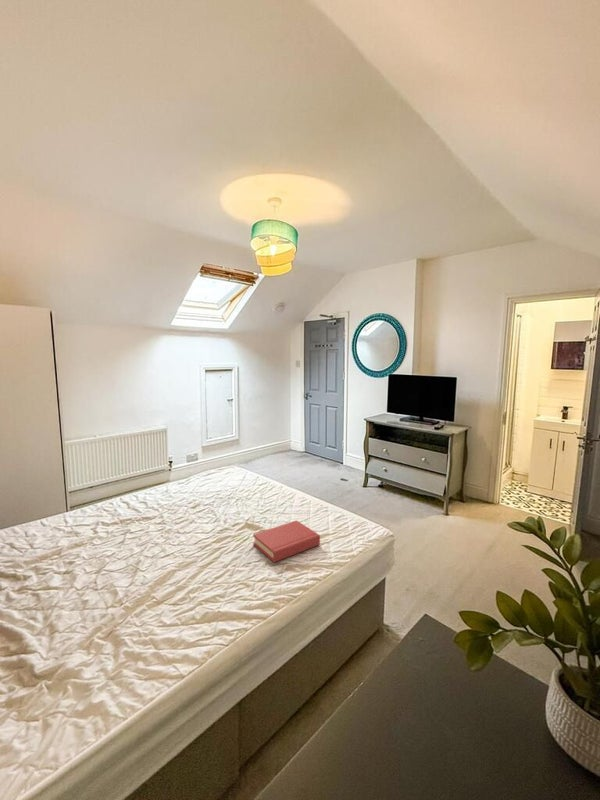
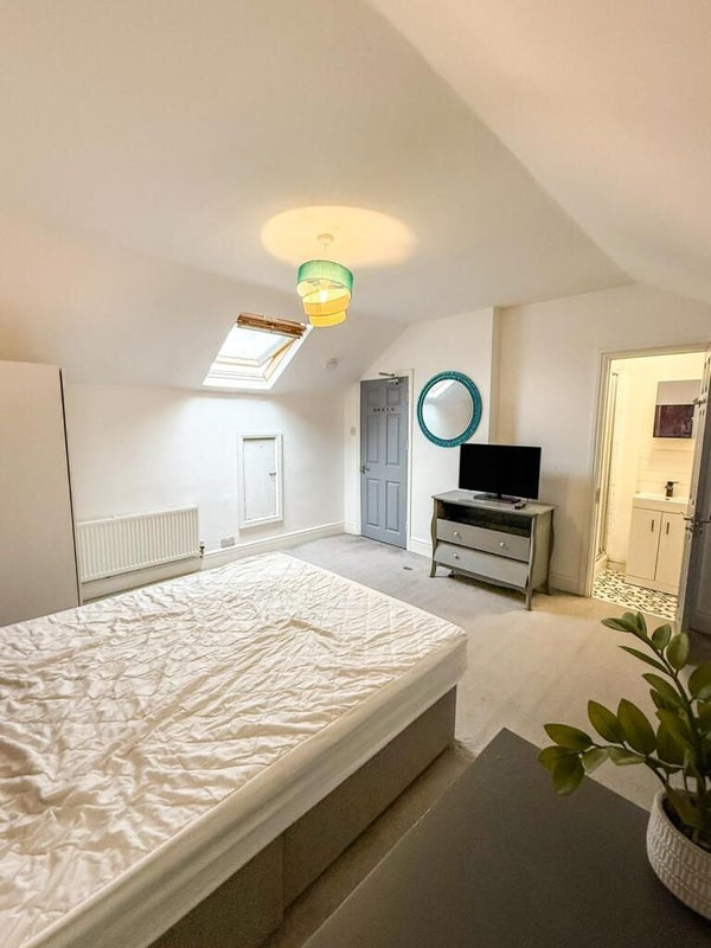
- hardback book (286, 539)
